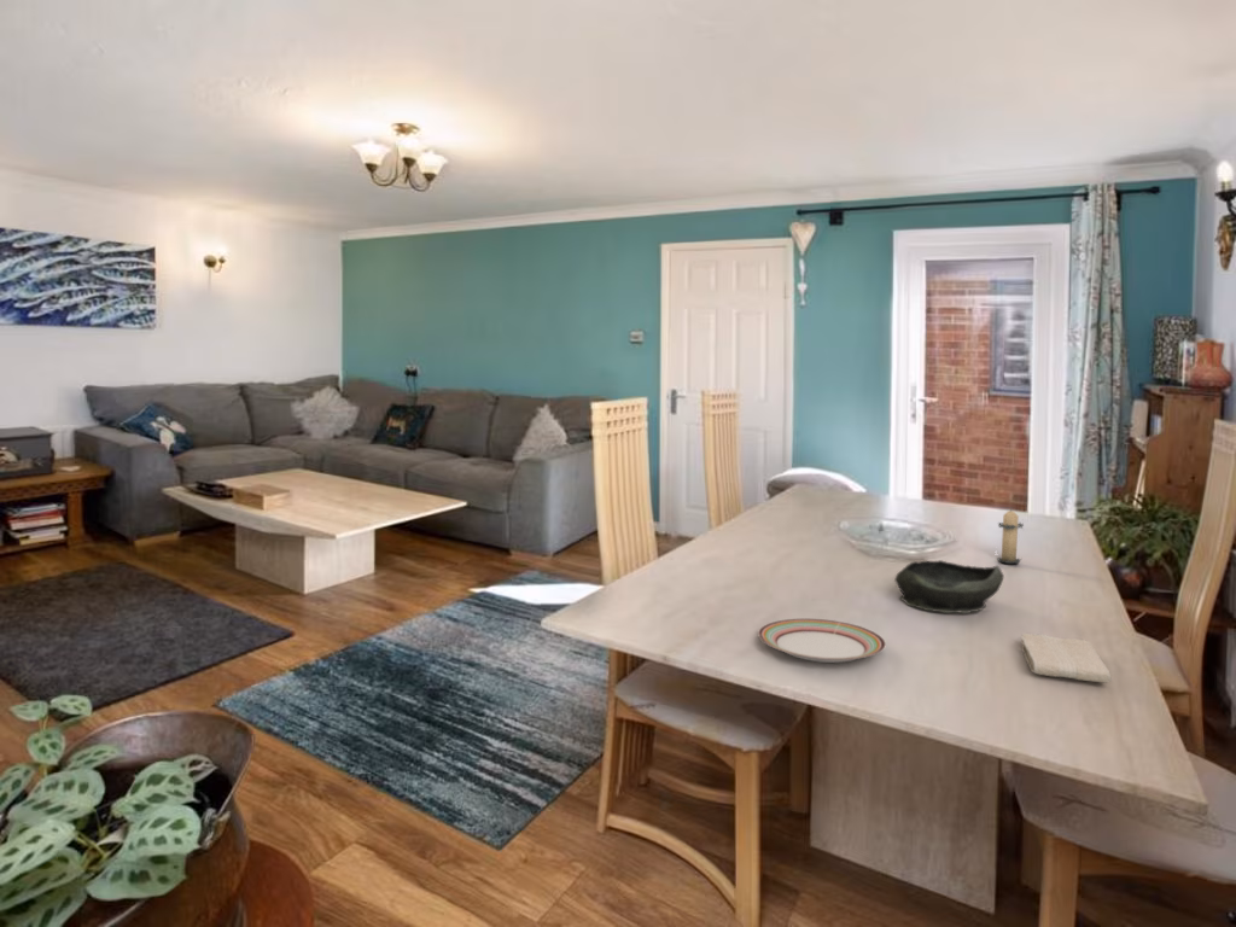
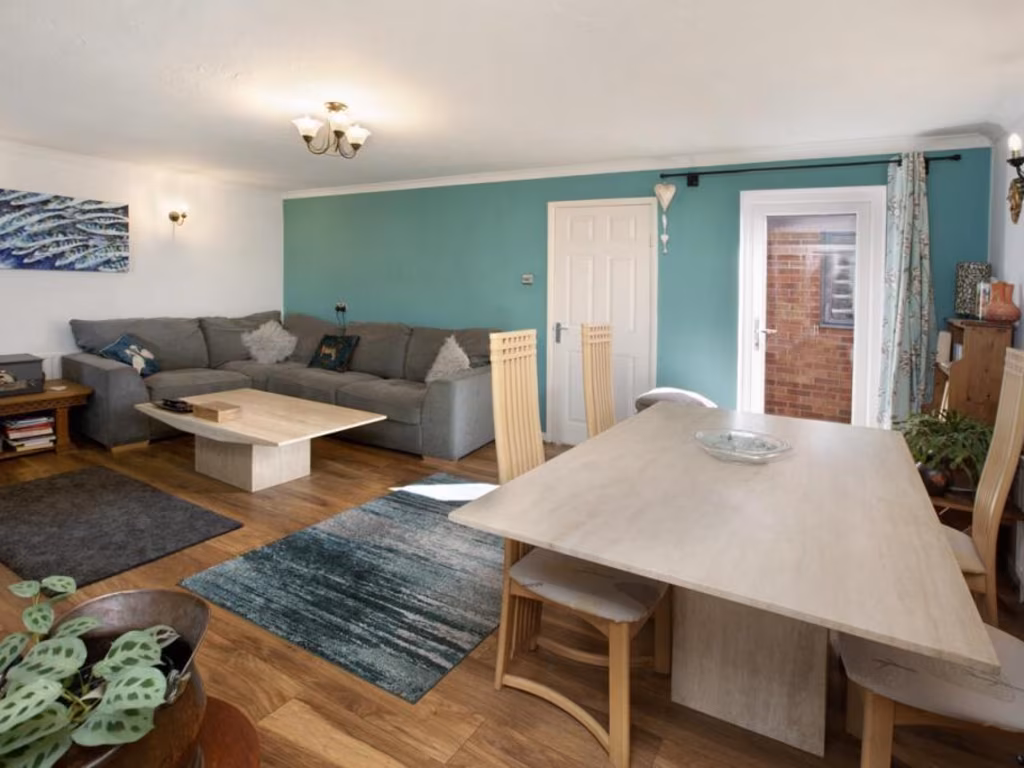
- plate (820, 642)
- candle (1009, 535)
- washcloth (1061, 655)
- bowl (948, 582)
